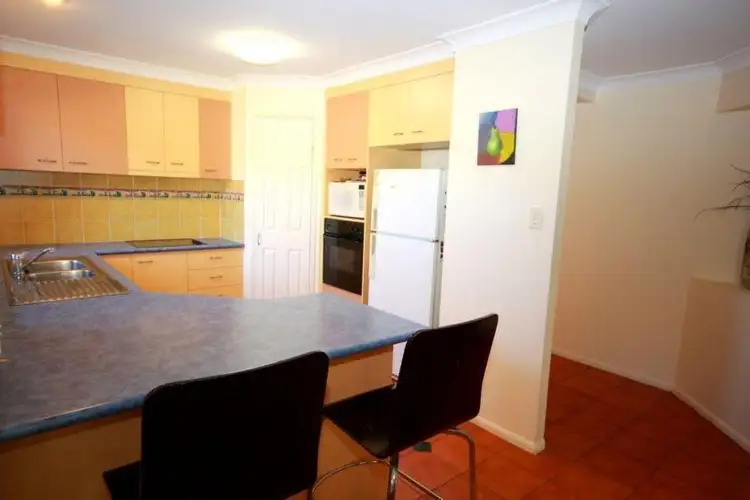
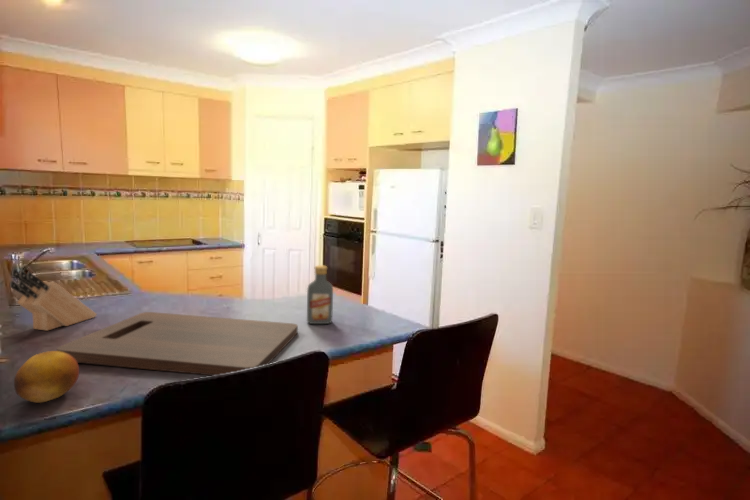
+ knife block (53, 295)
+ fruit (46, 375)
+ vodka (320, 294)
+ cutting board (190, 339)
